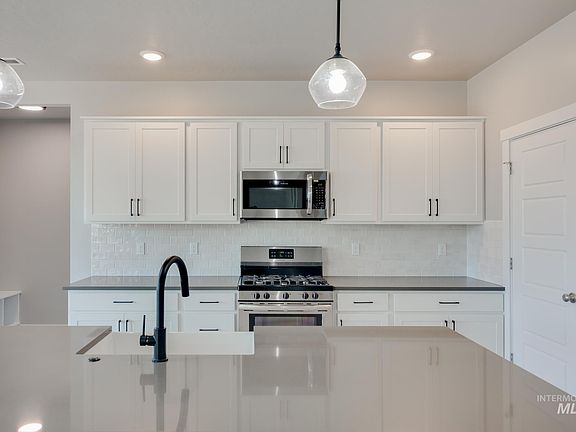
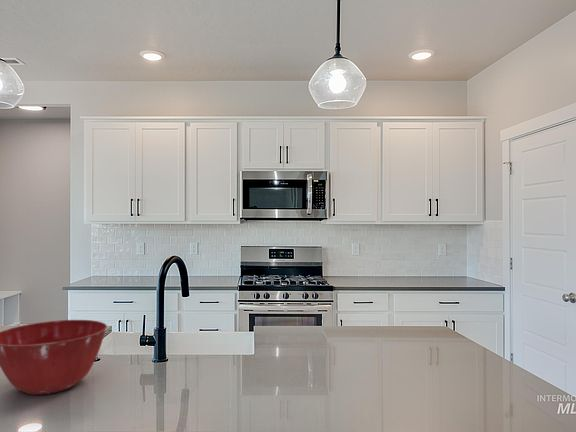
+ mixing bowl (51, 357)
